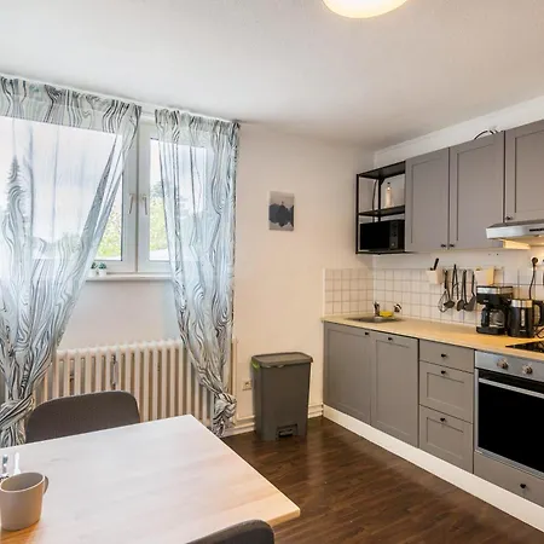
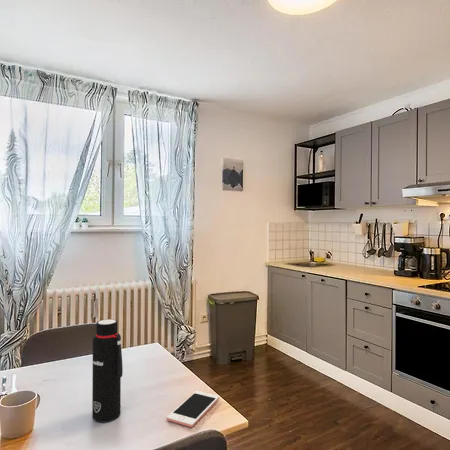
+ cell phone (194, 407)
+ water bottle (108, 368)
